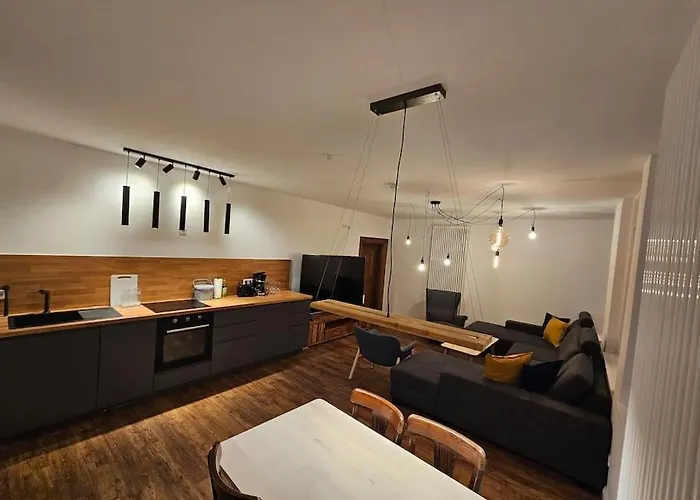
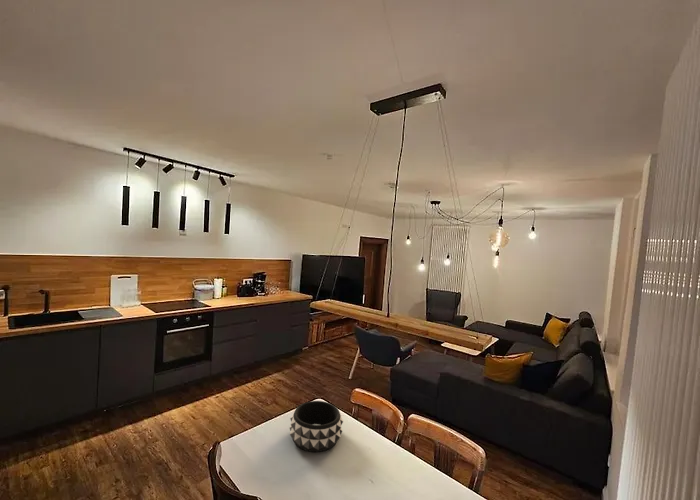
+ decorative bowl (316, 425)
